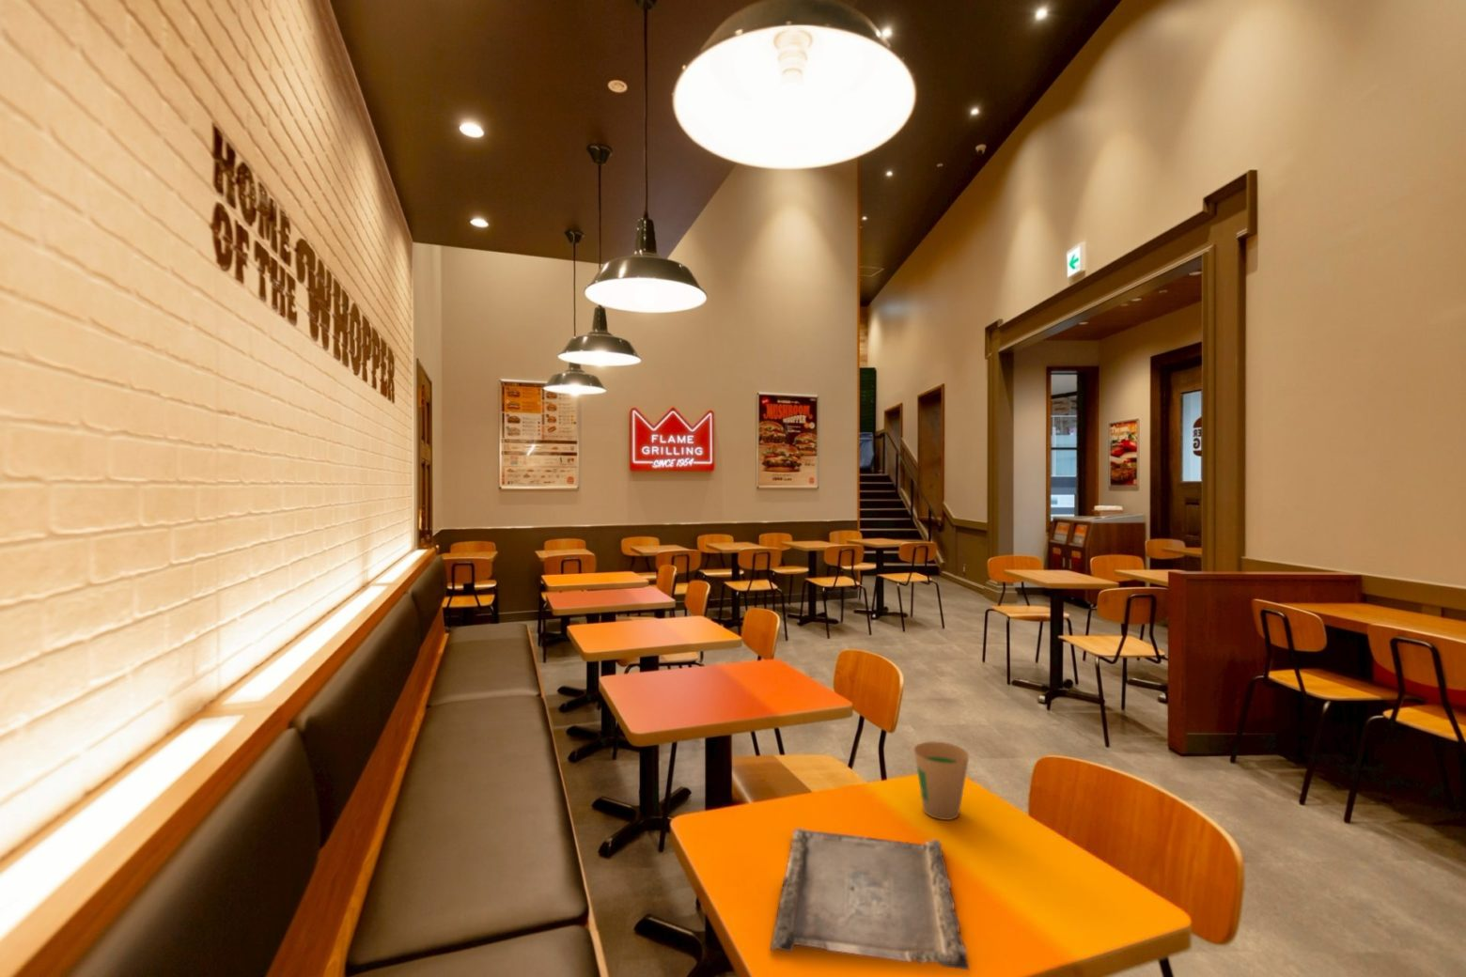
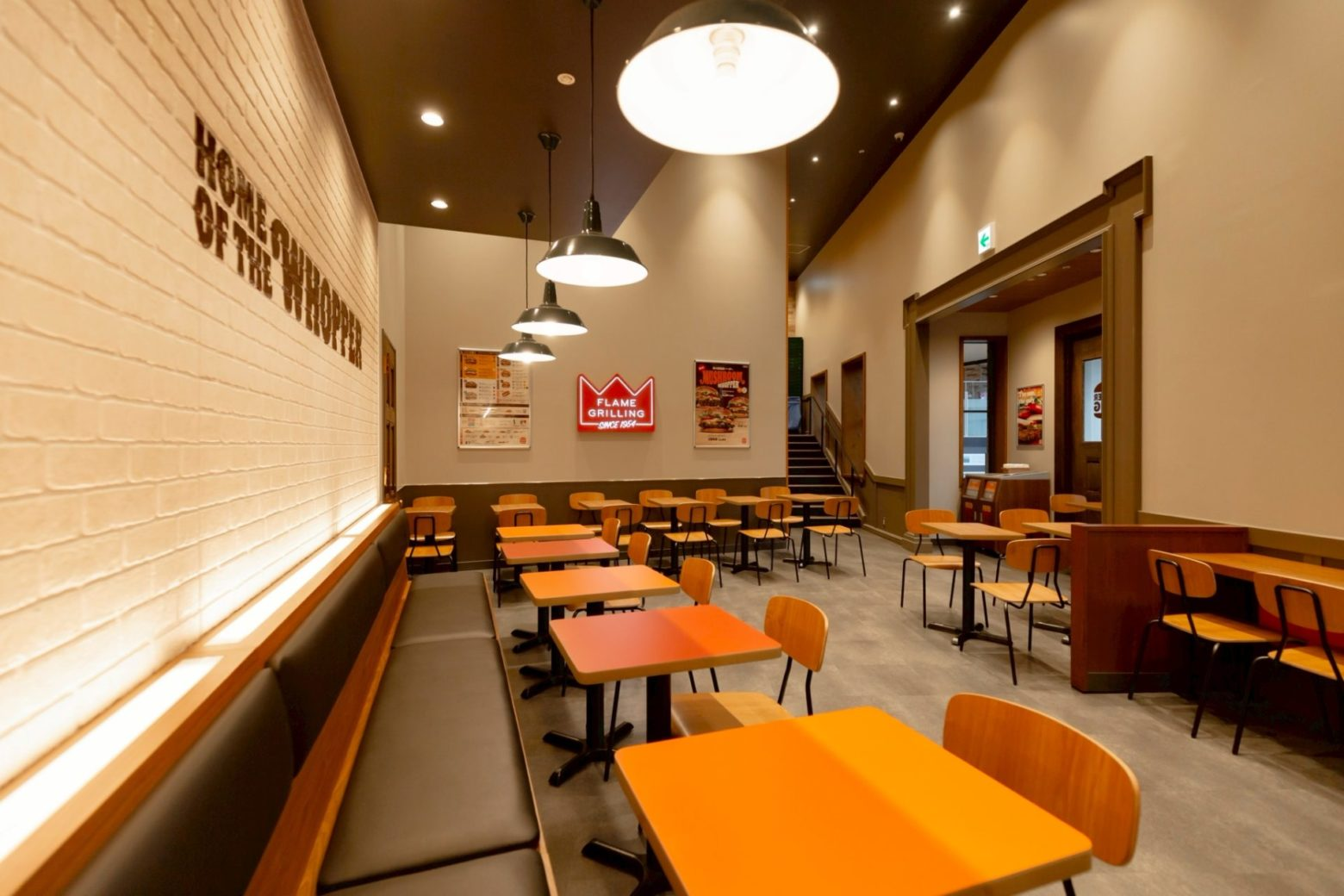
- paper cup (940, 782)
- tray (865, 886)
